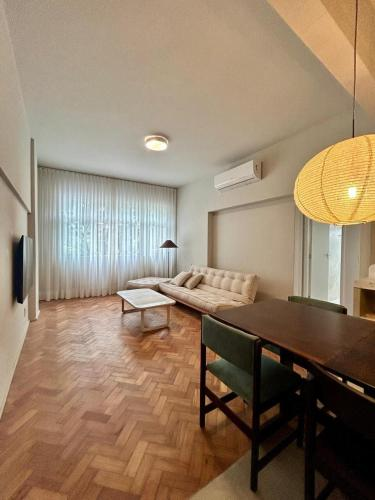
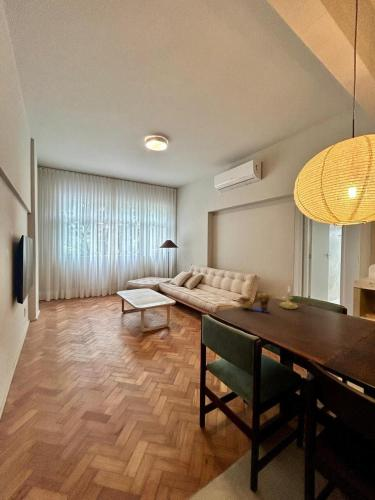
+ decorative bowl (253, 301)
+ candle holder (288, 296)
